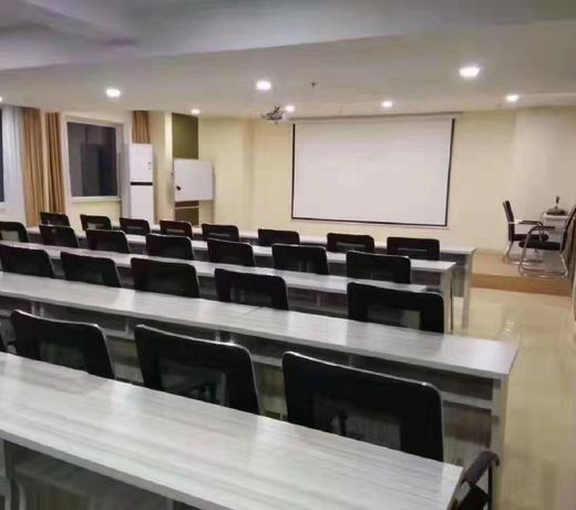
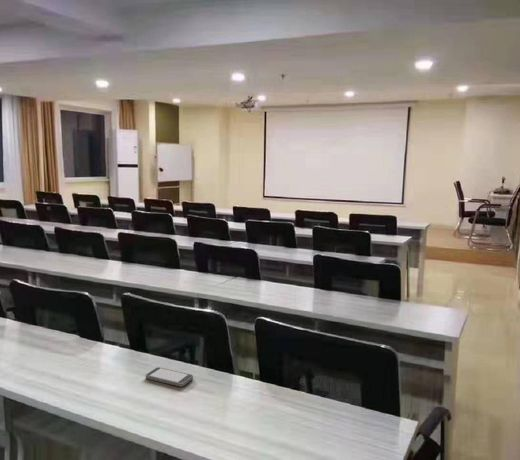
+ smartphone (169, 376)
